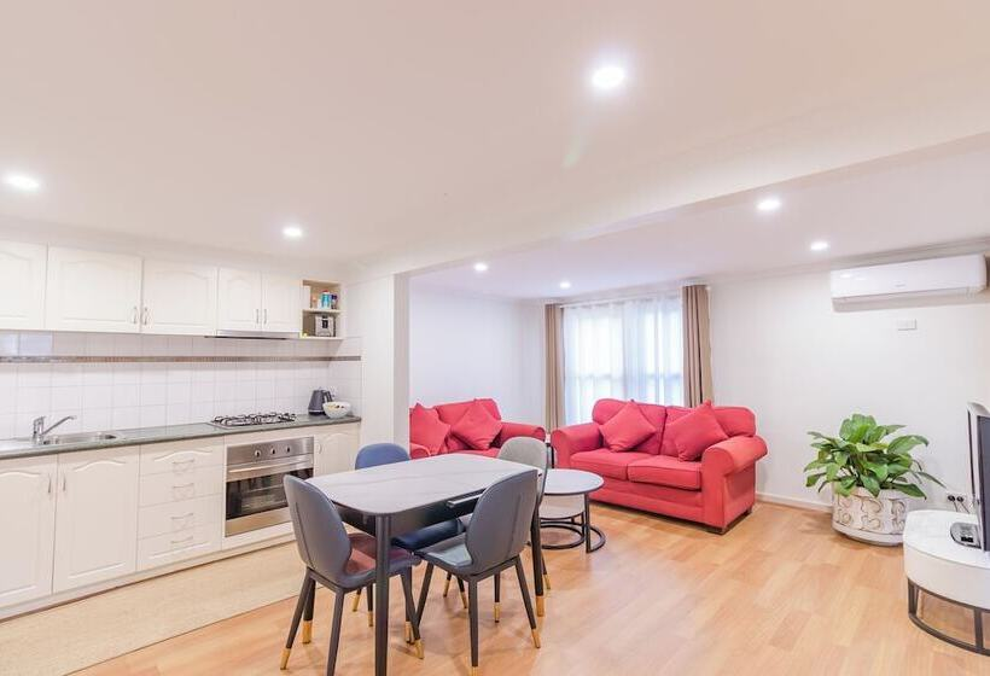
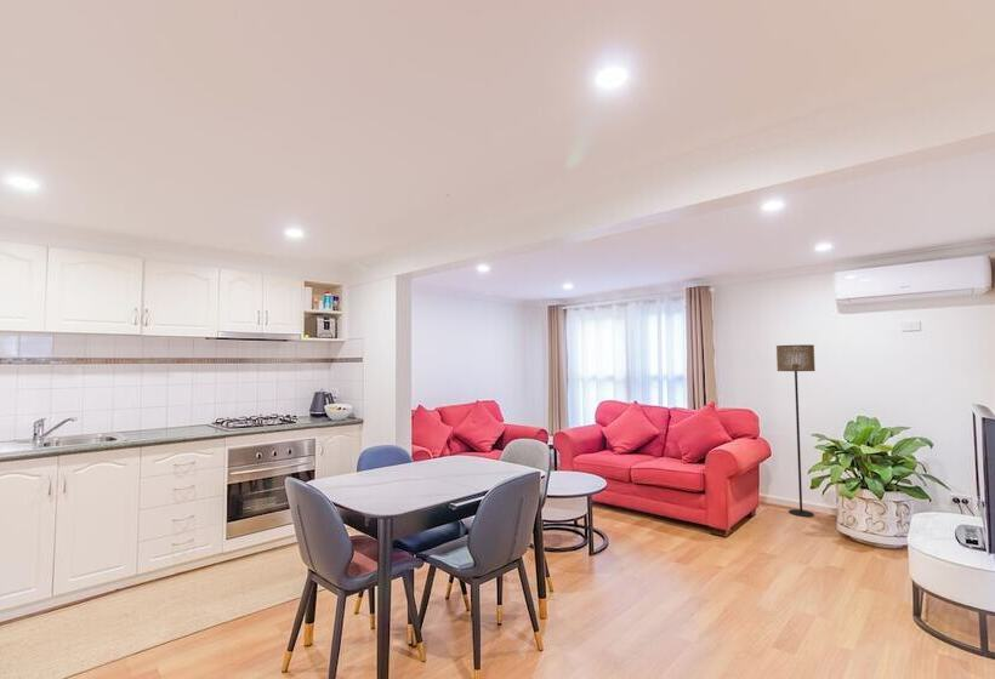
+ floor lamp (797, 428)
